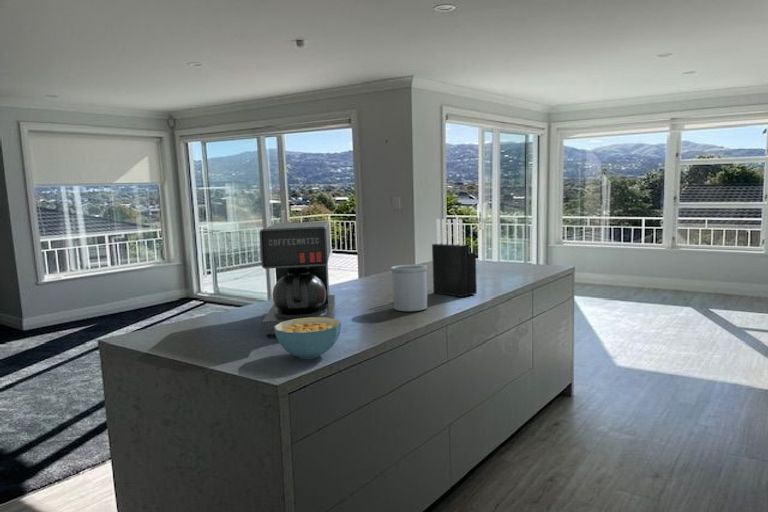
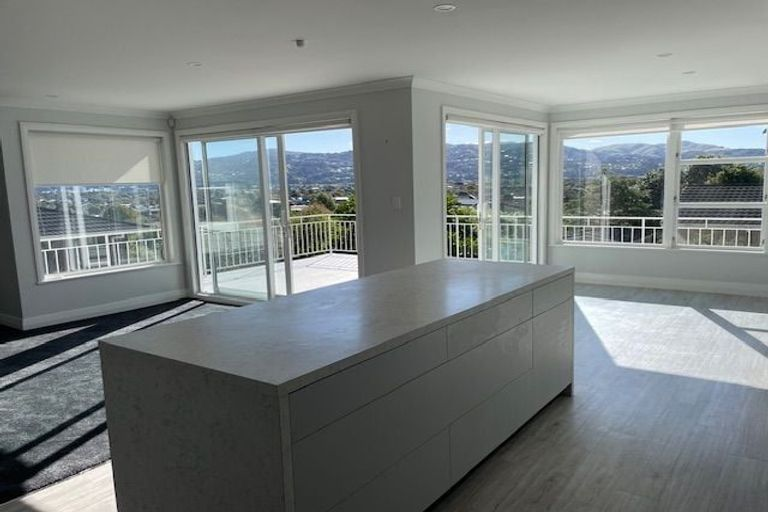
- coffee maker (300, 273)
- cereal bowl (308, 340)
- utensil holder (409, 287)
- knife block (455, 256)
